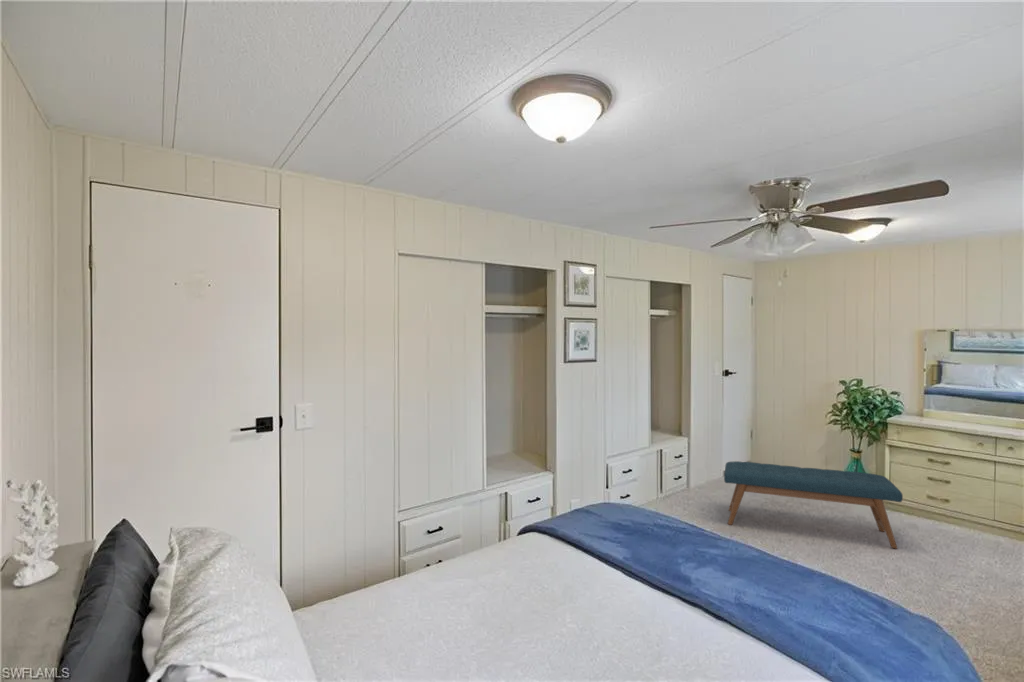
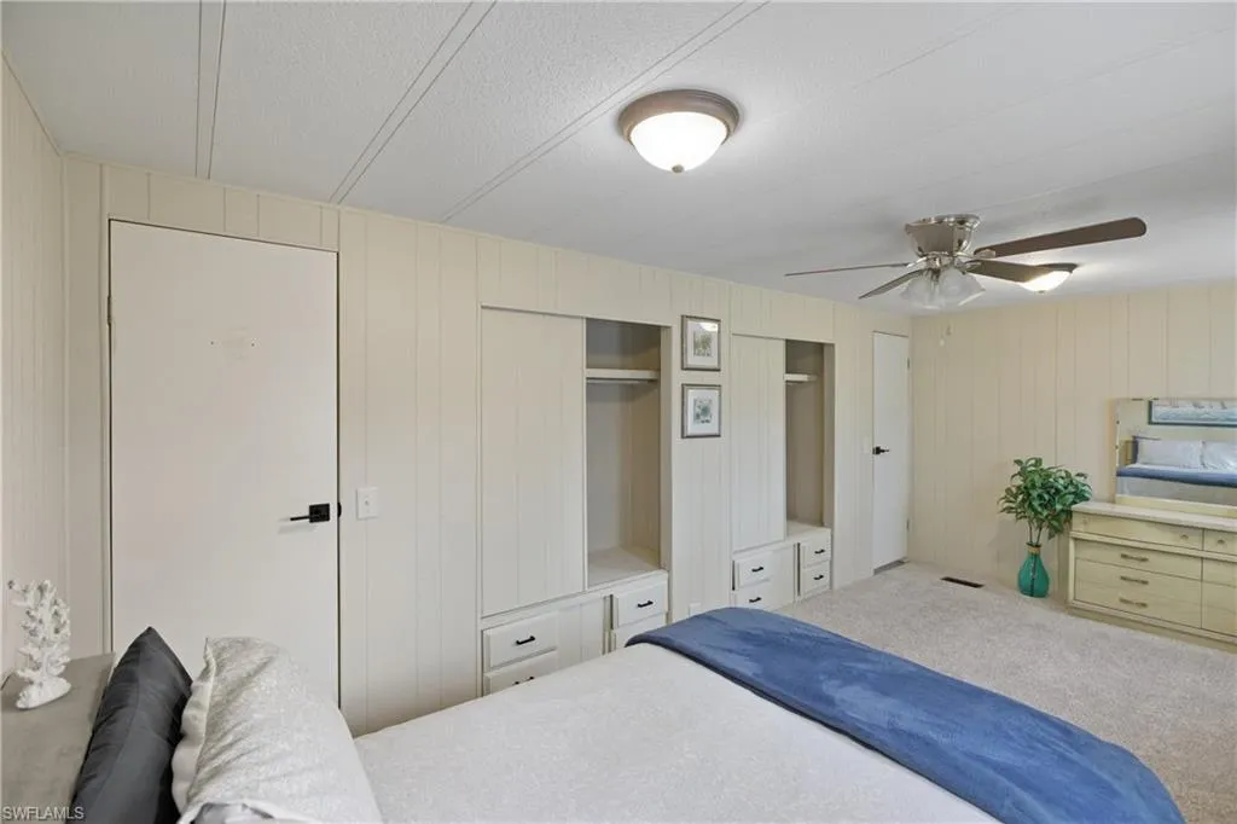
- bench (805, 498)
